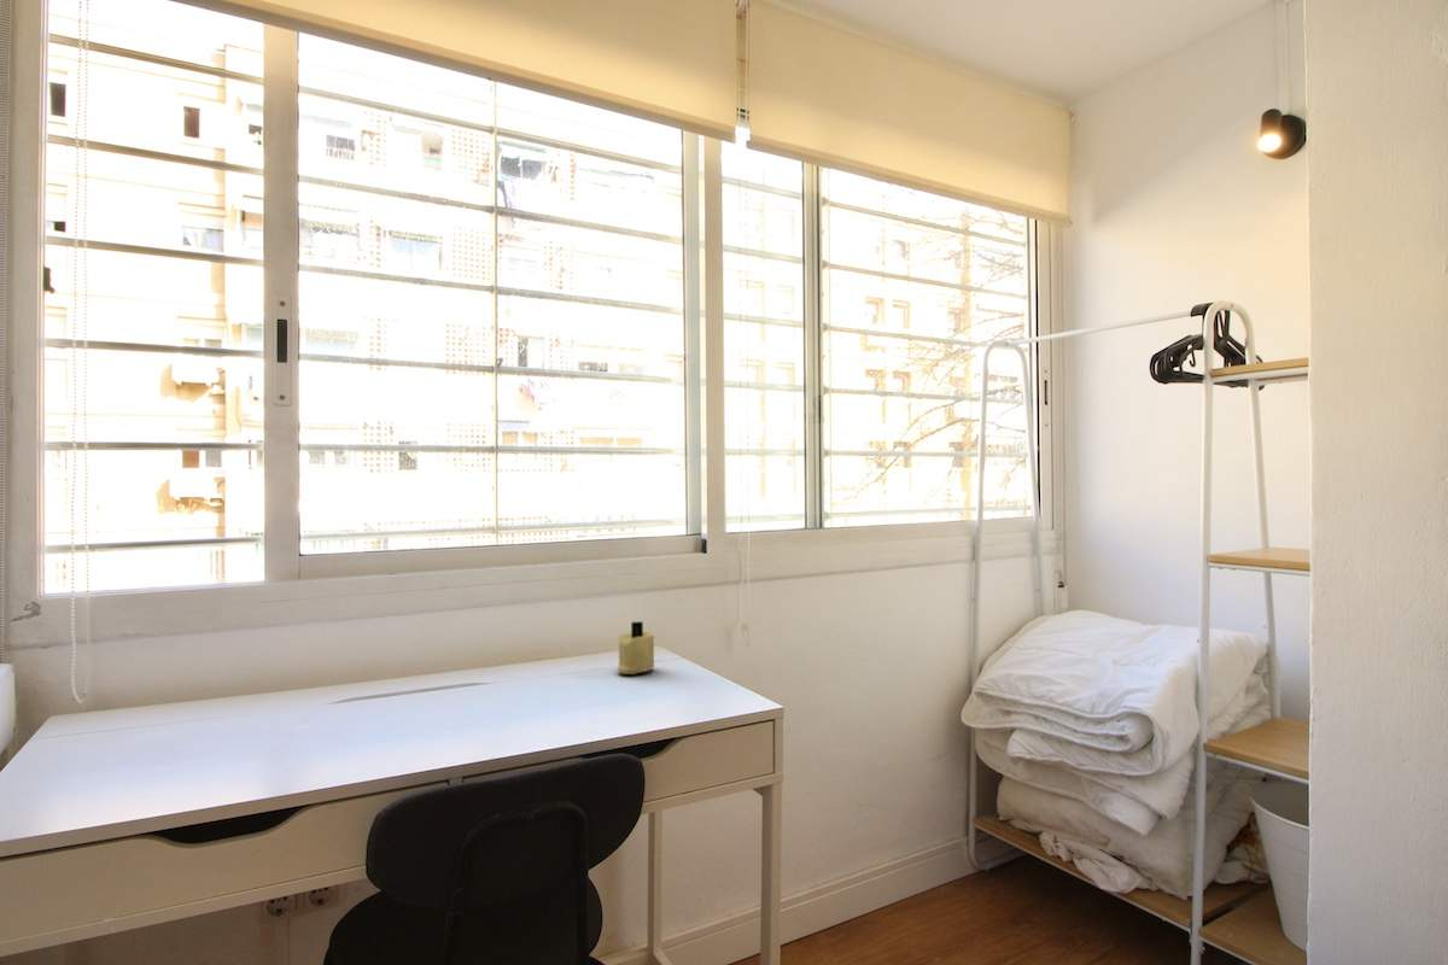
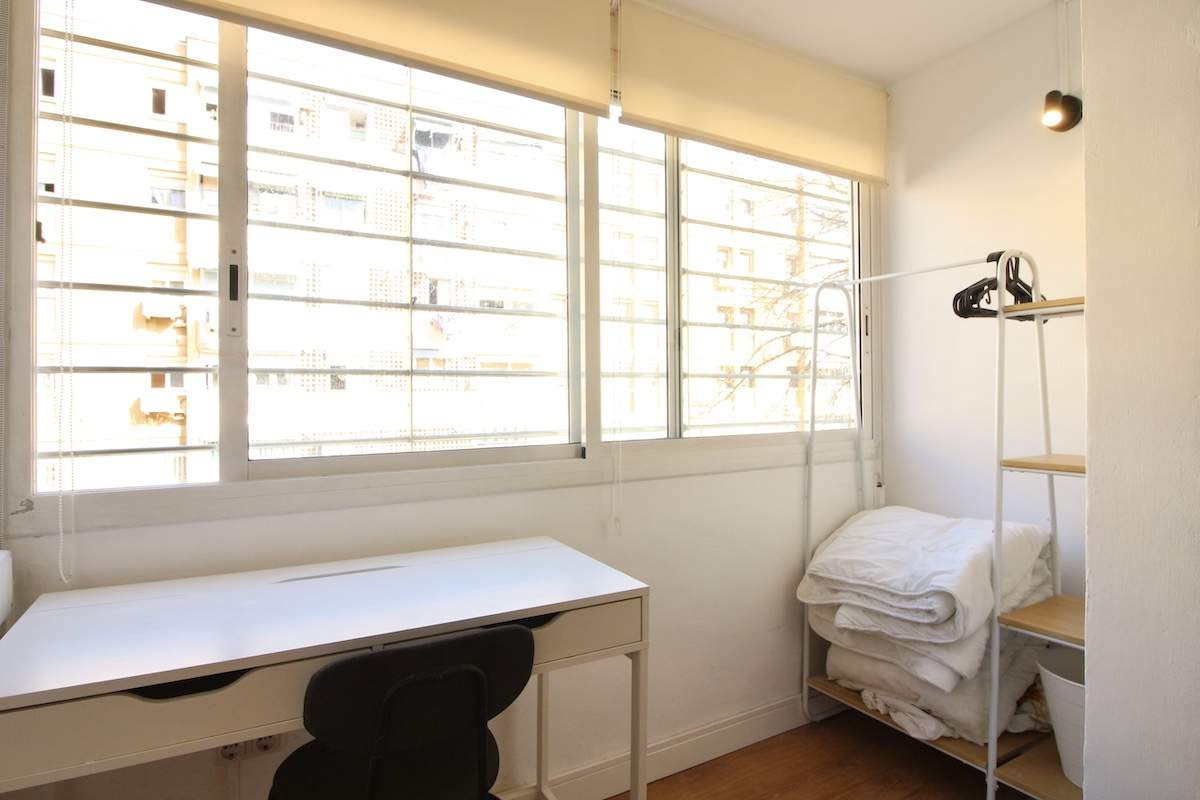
- candle (635, 647)
